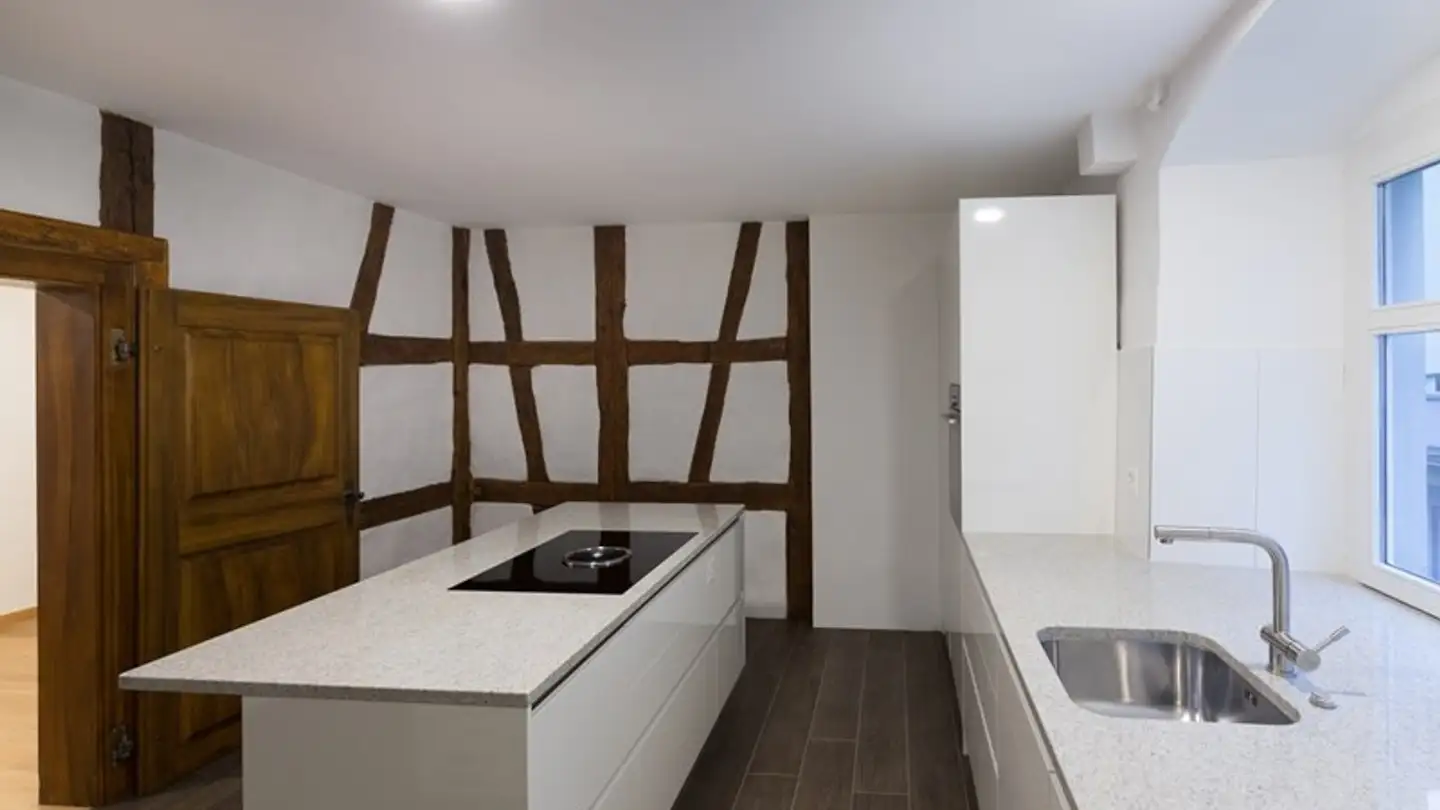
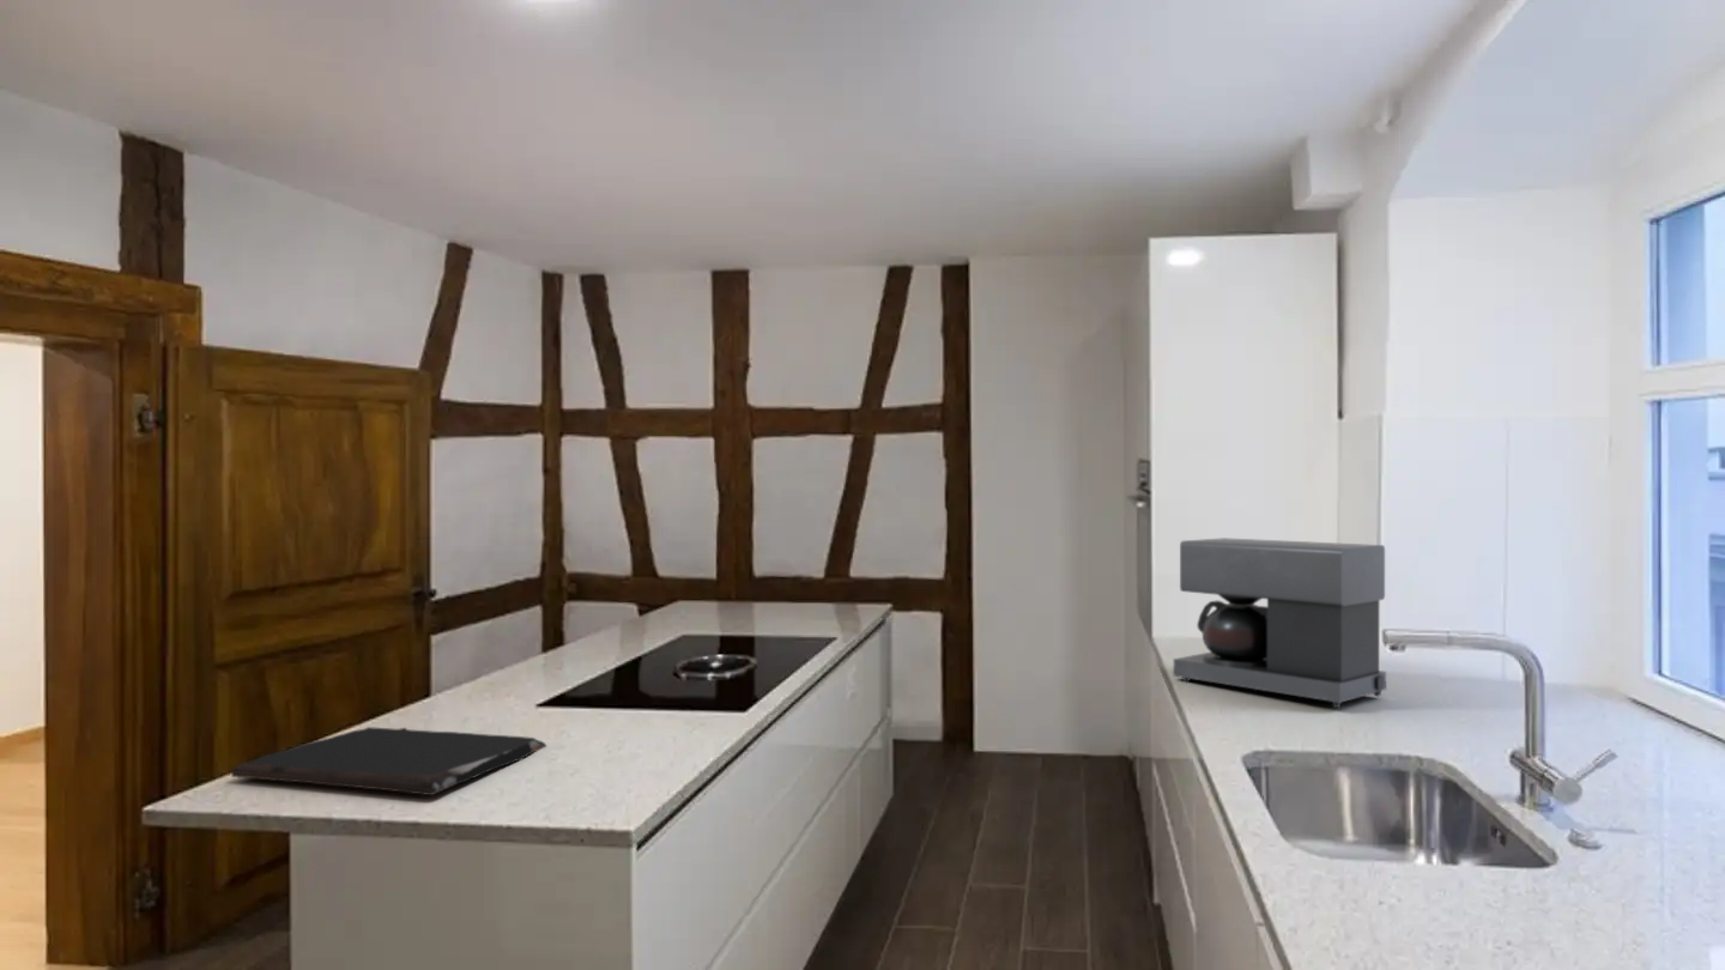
+ cutting board (397, 754)
+ coffee maker (1277, 616)
